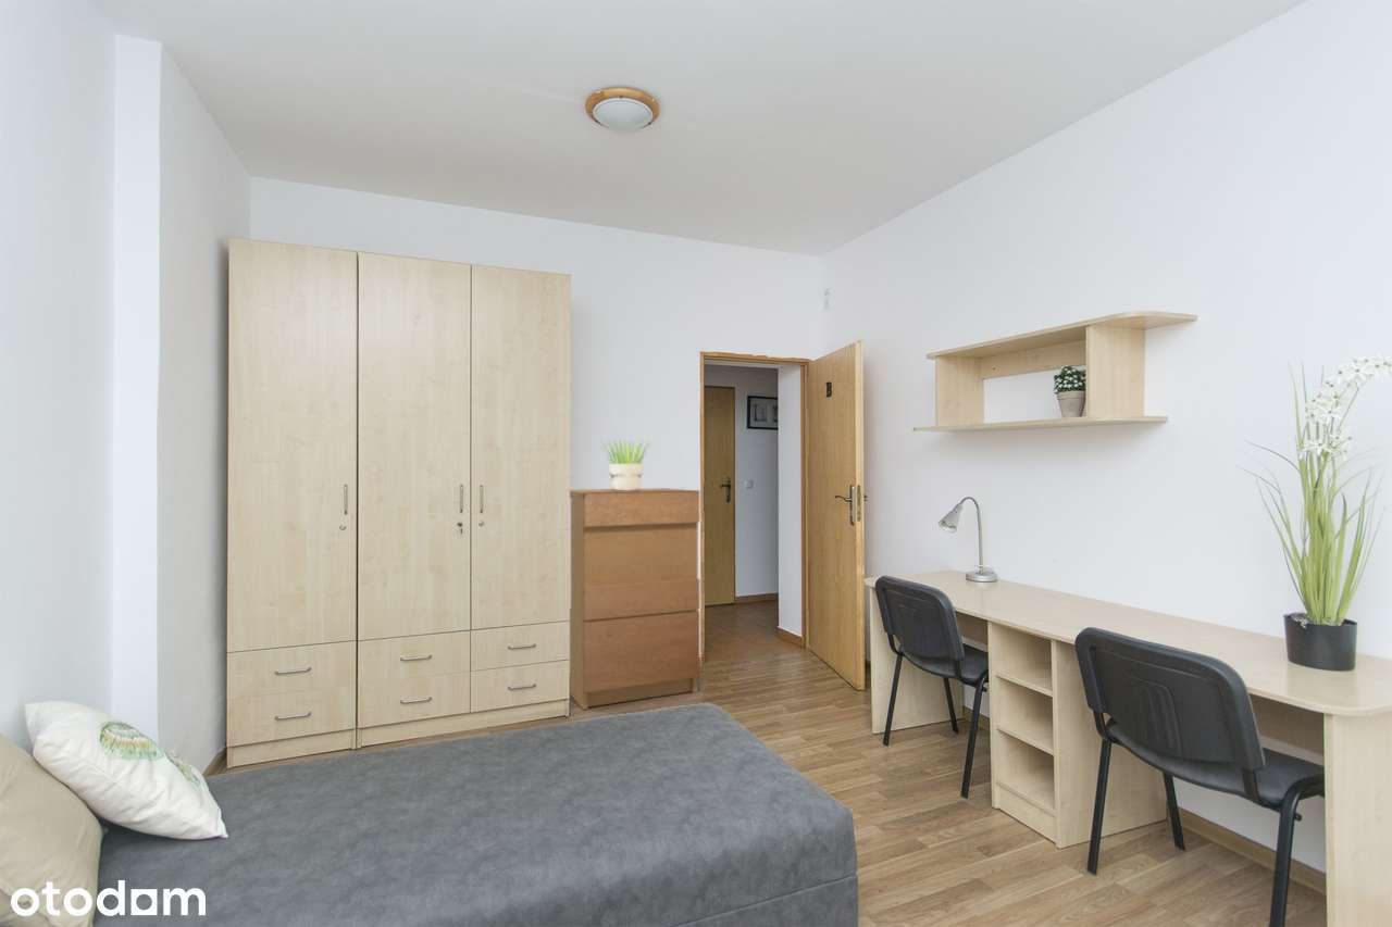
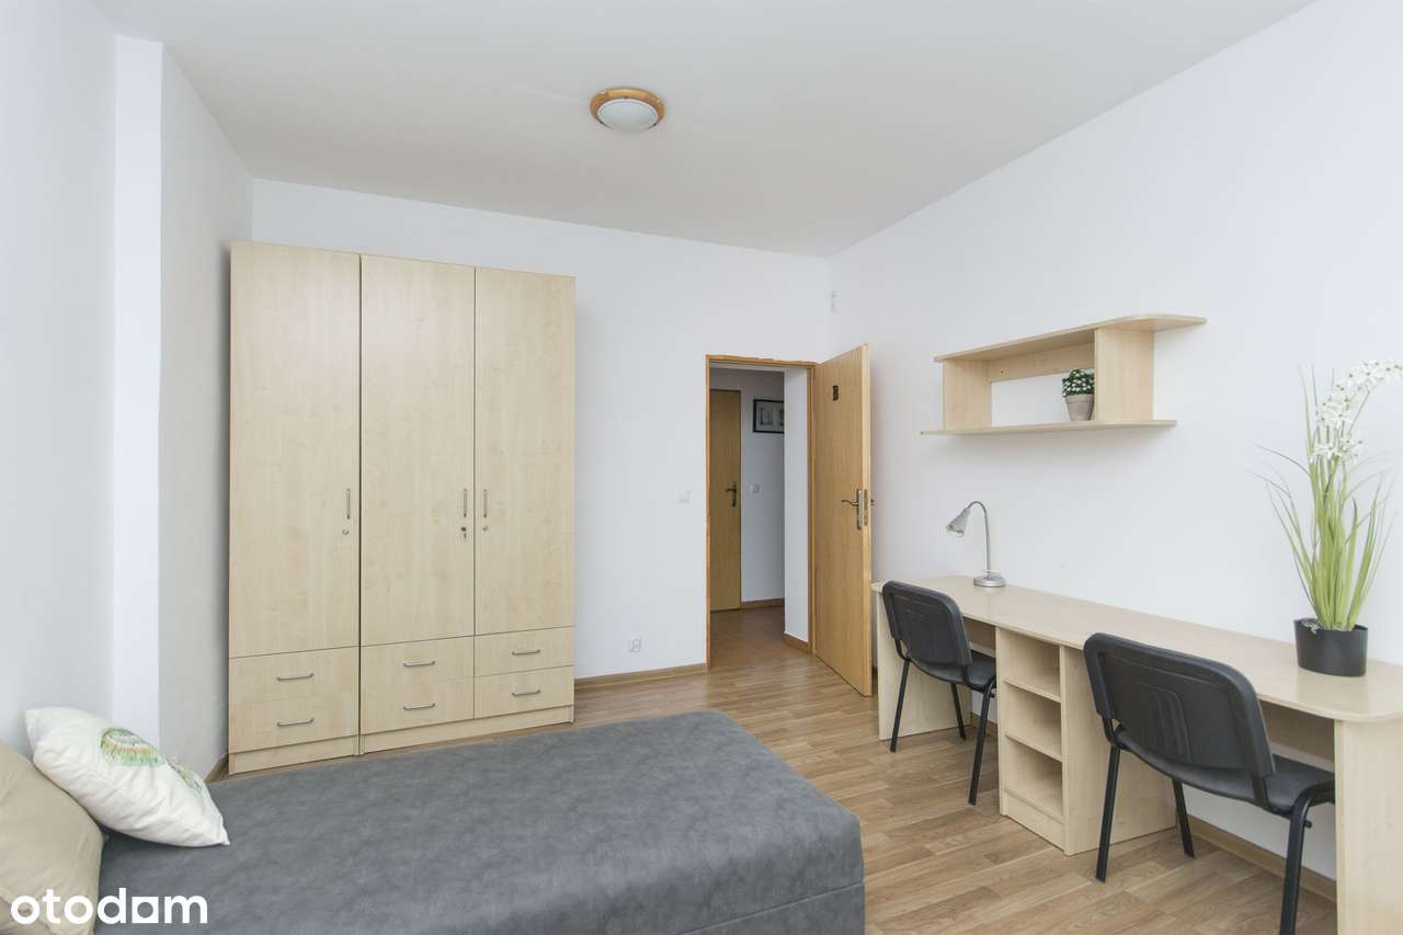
- chest of drawers (629, 589)
- potted plant (626, 465)
